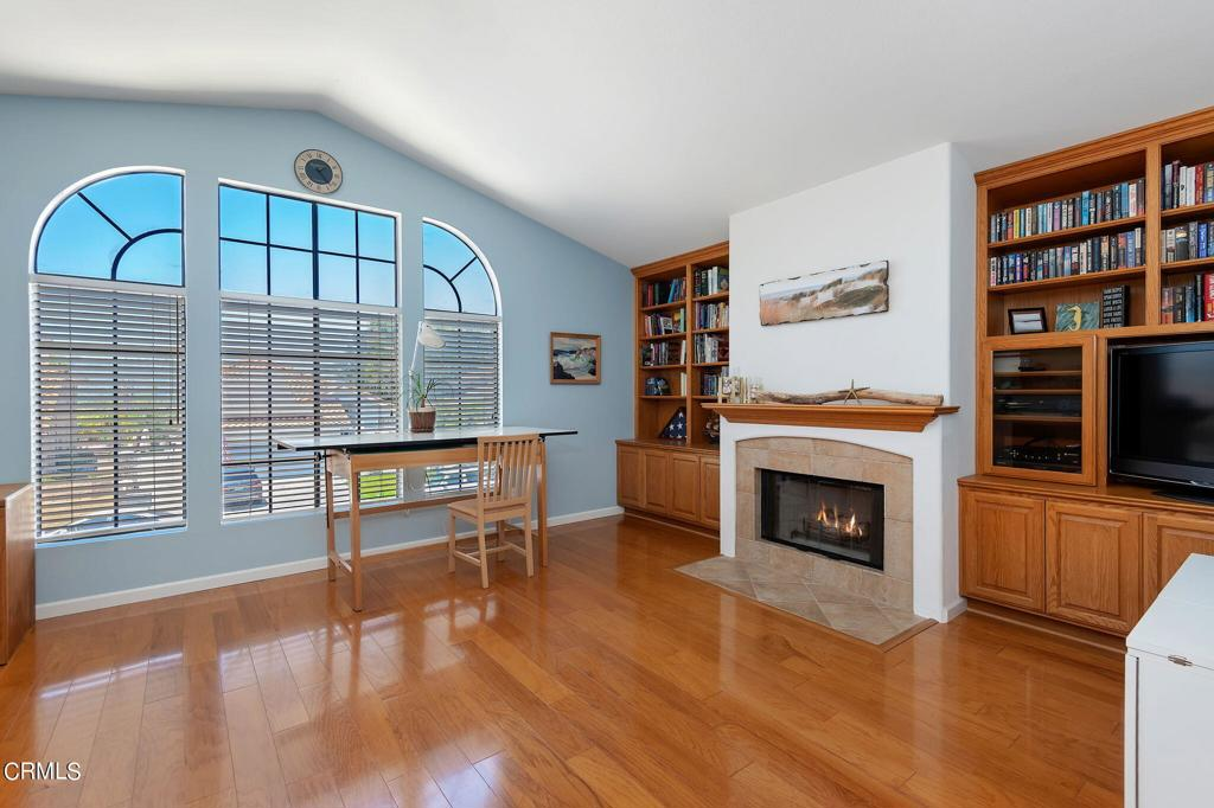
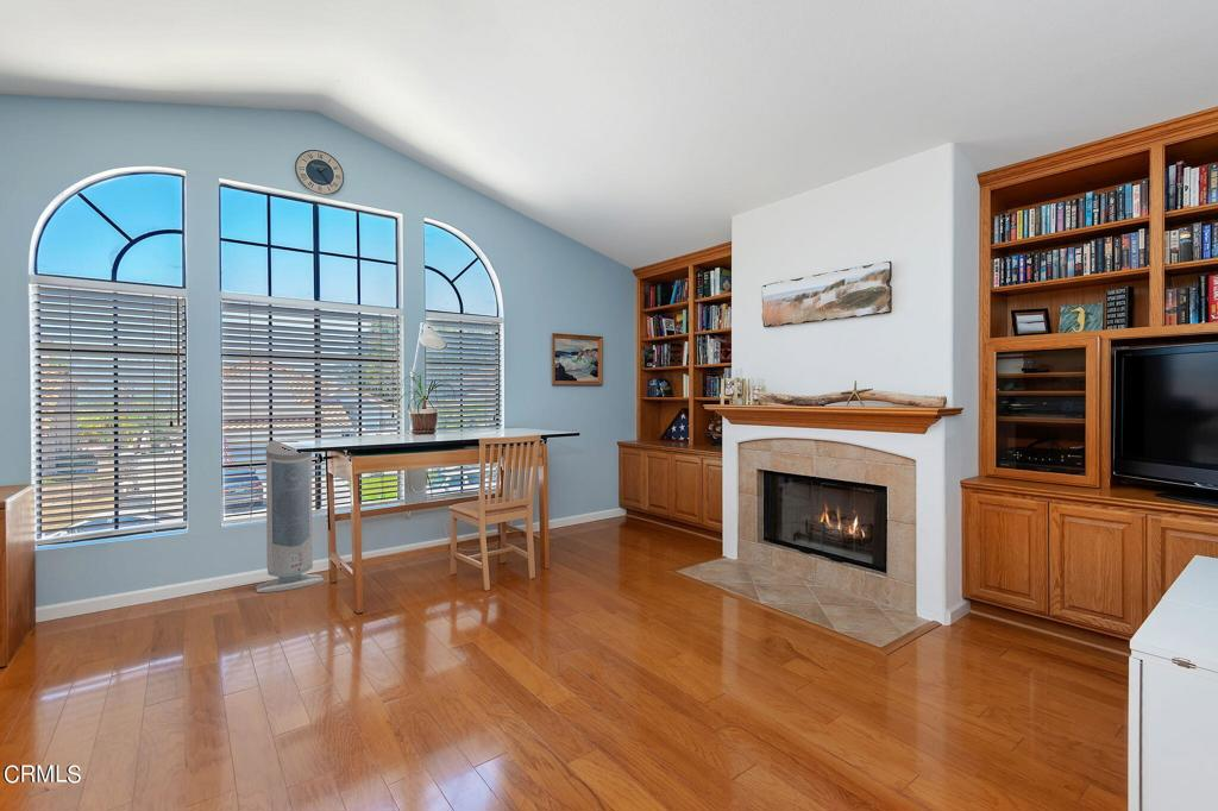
+ air purifier (289, 513)
